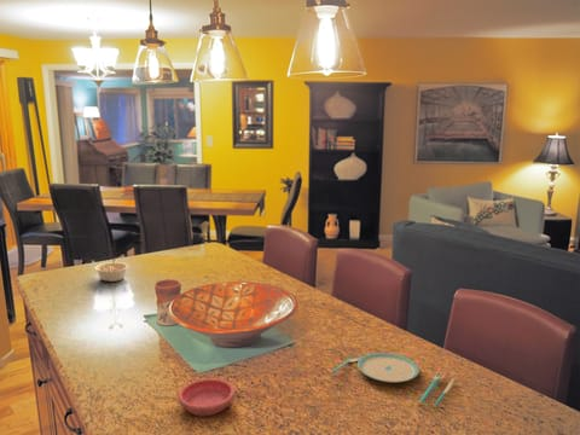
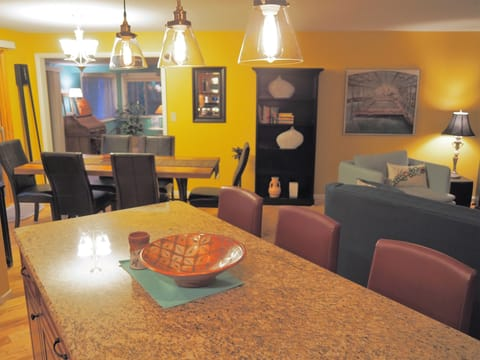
- saucer (207, 398)
- legume (111, 271)
- plate (392, 373)
